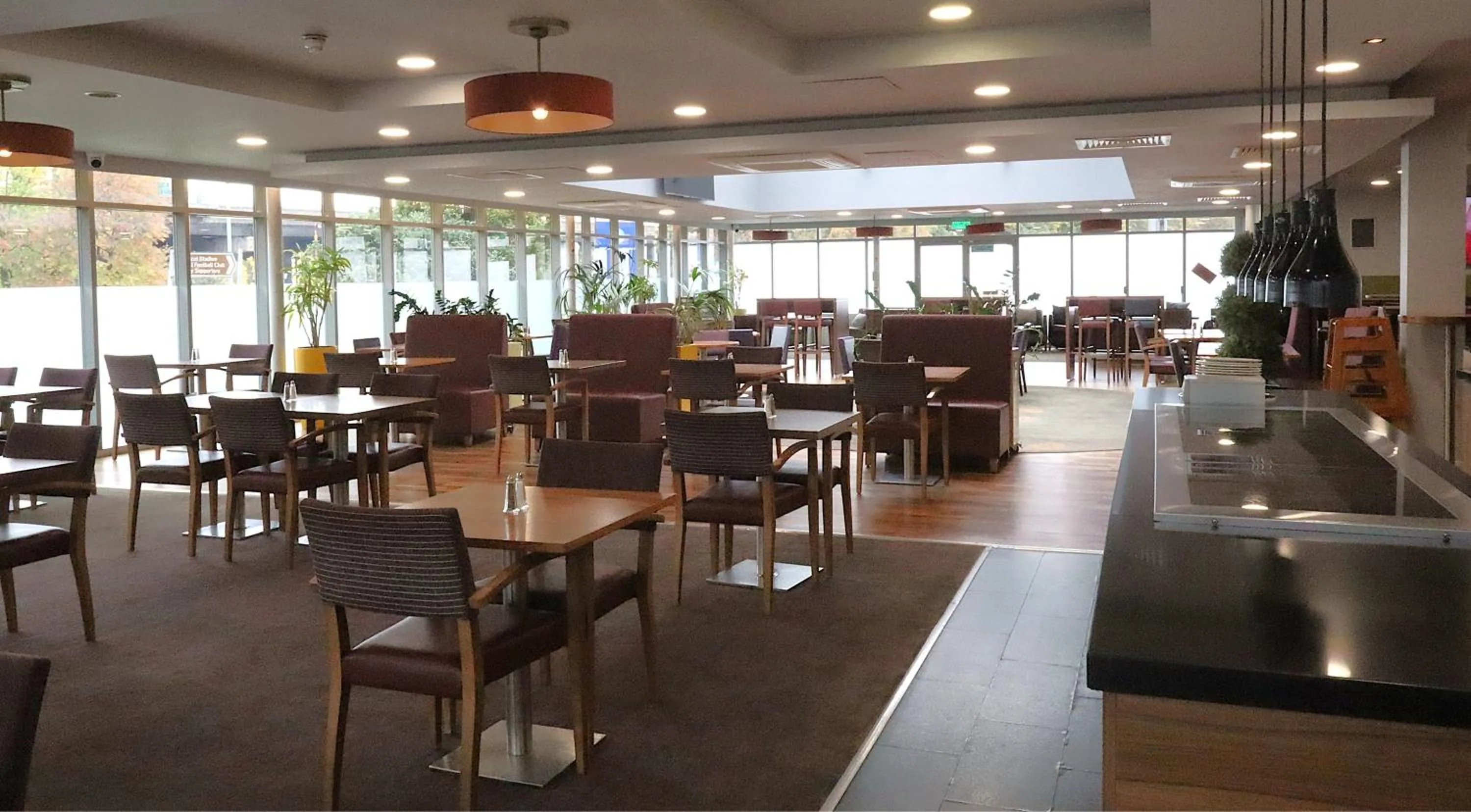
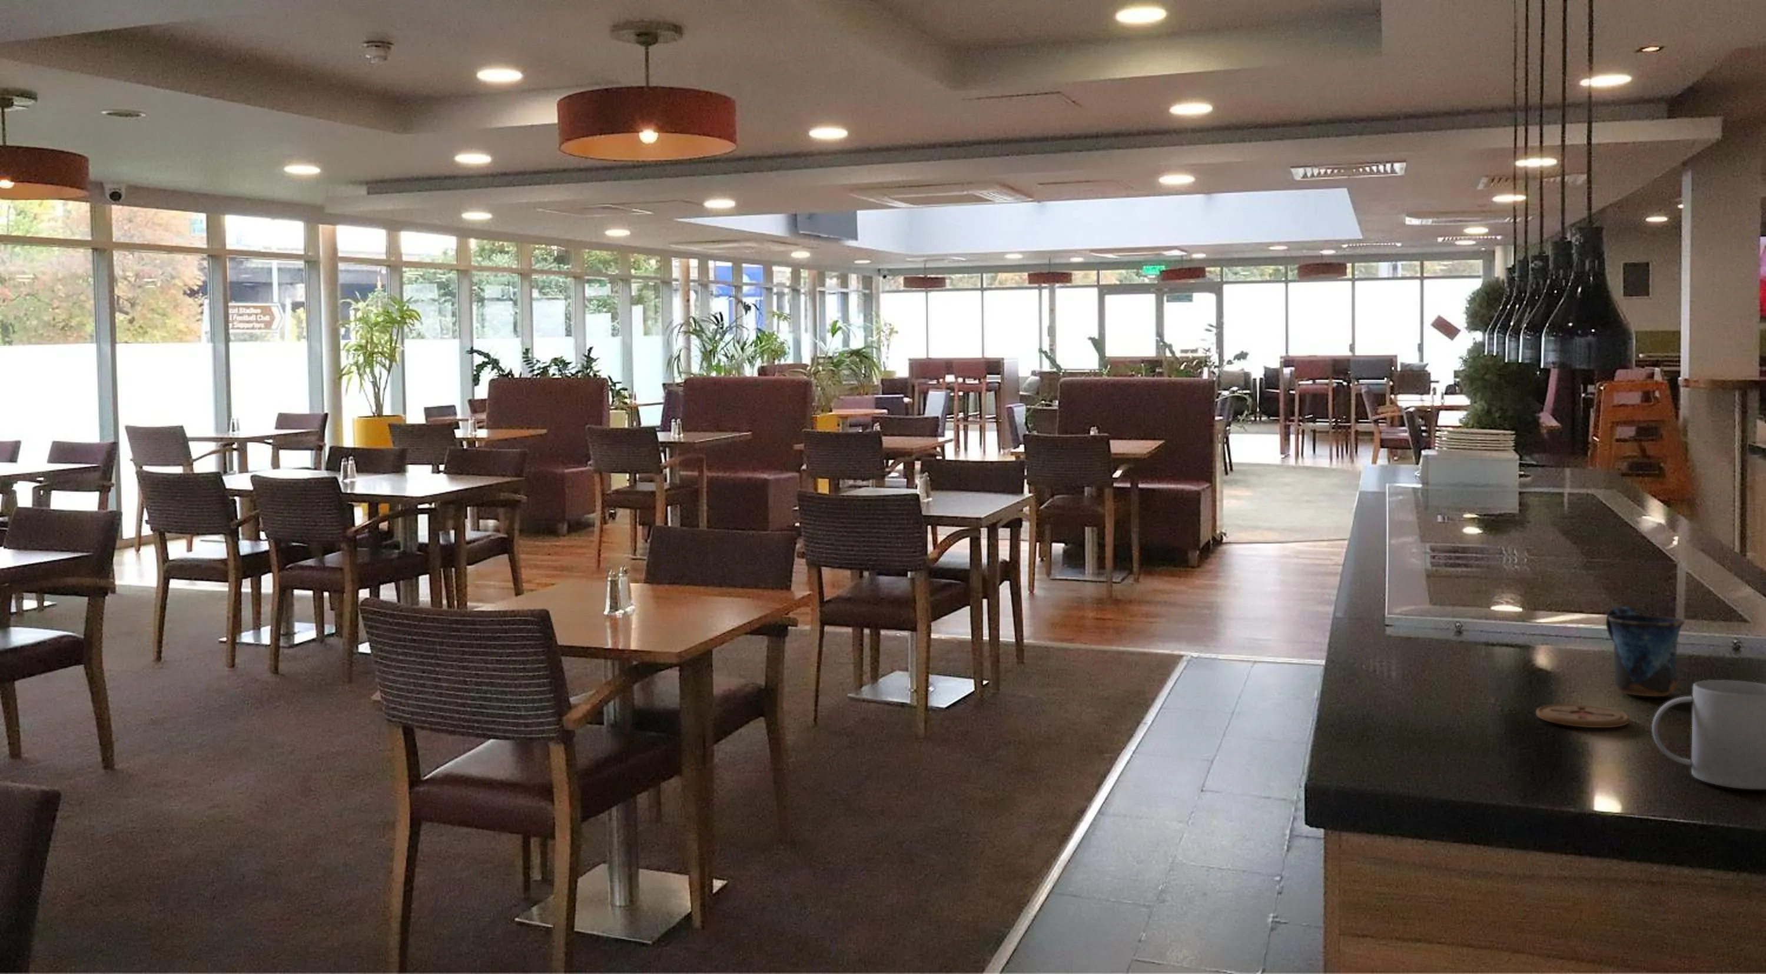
+ mug (1644, 650)
+ mug (1717, 732)
+ coaster (1582, 716)
